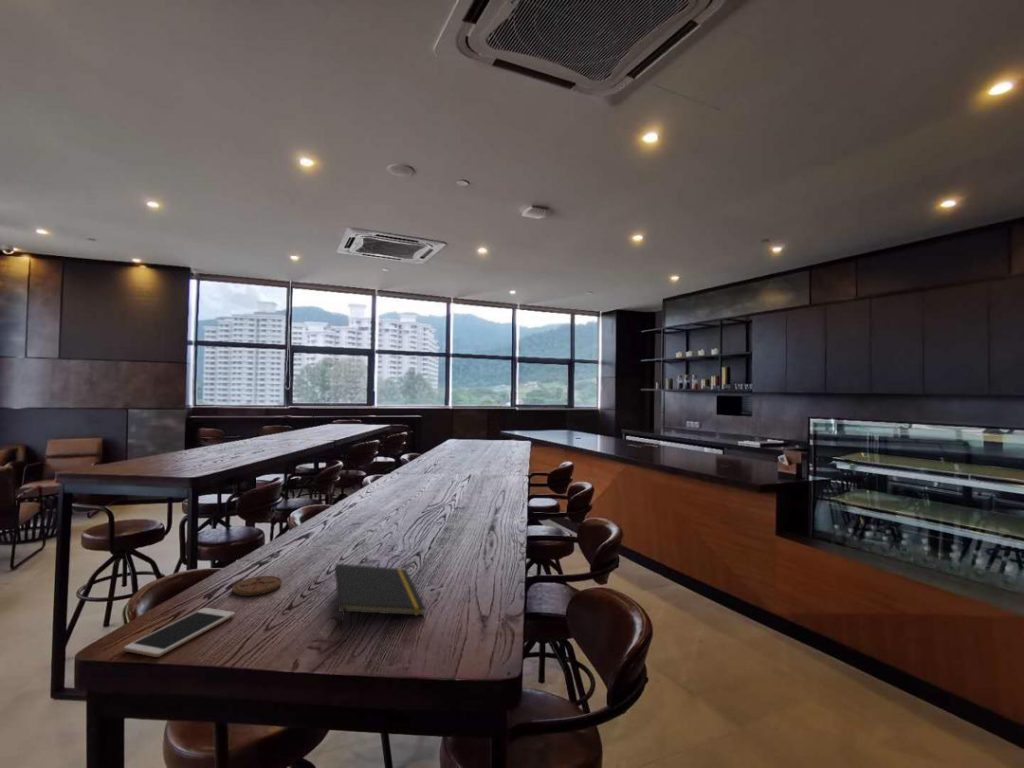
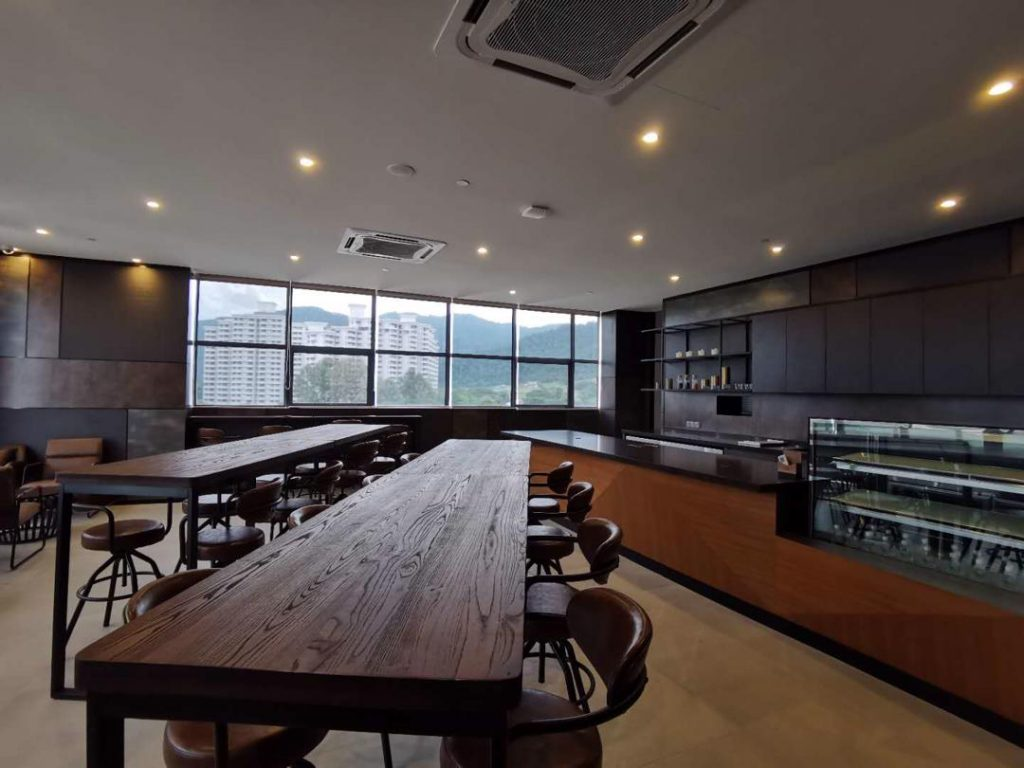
- coaster (257, 585)
- notepad (376, 587)
- cell phone (183, 630)
